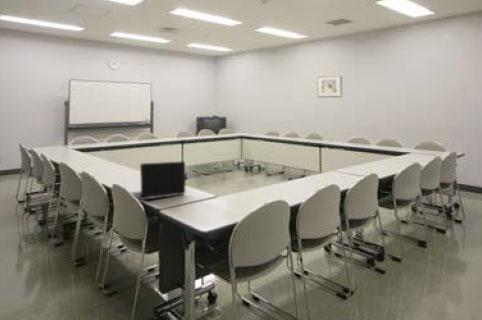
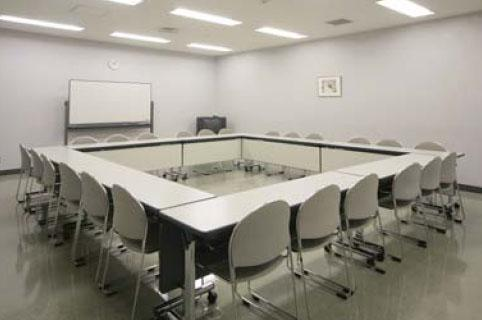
- laptop computer (156, 178)
